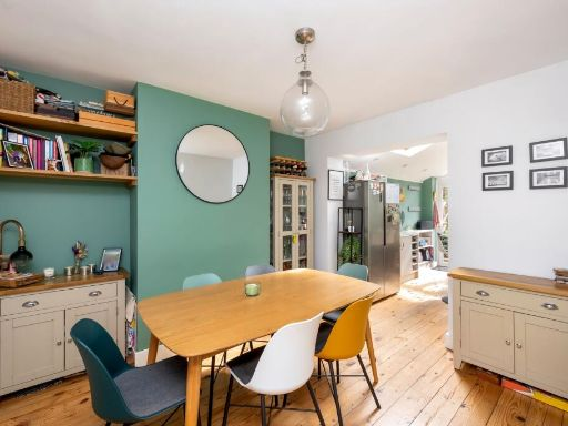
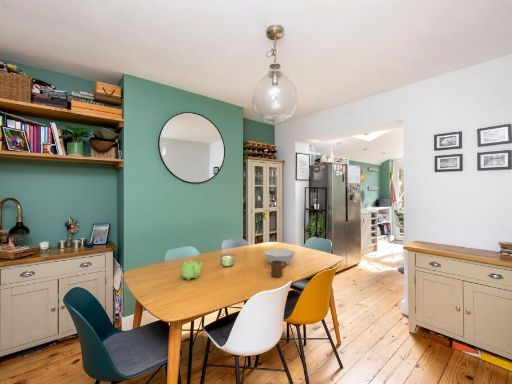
+ bowl (279, 257)
+ teapot (192, 268)
+ mug (279, 268)
